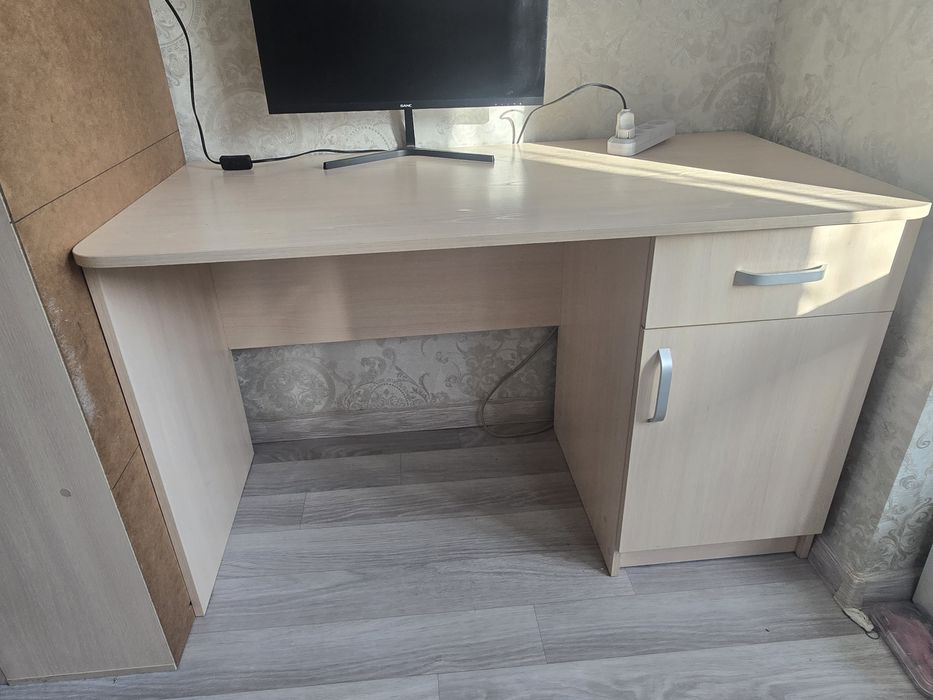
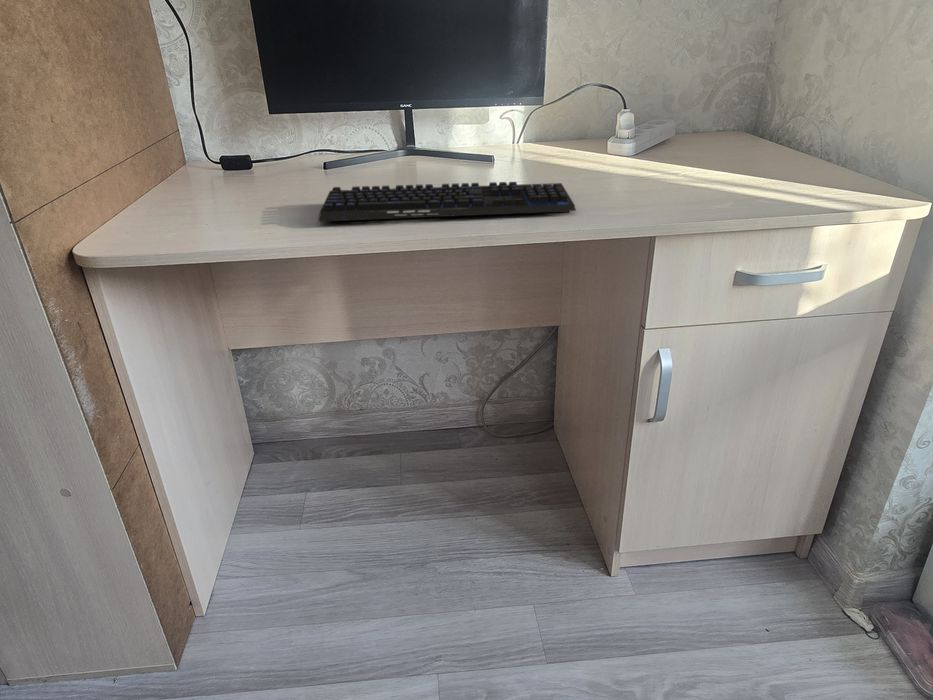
+ keyboard (447, 200)
